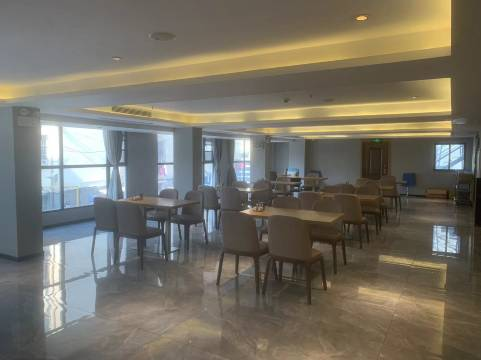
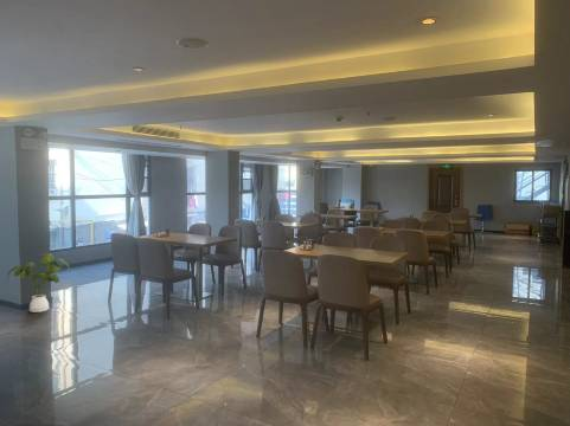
+ house plant (46, 280)
